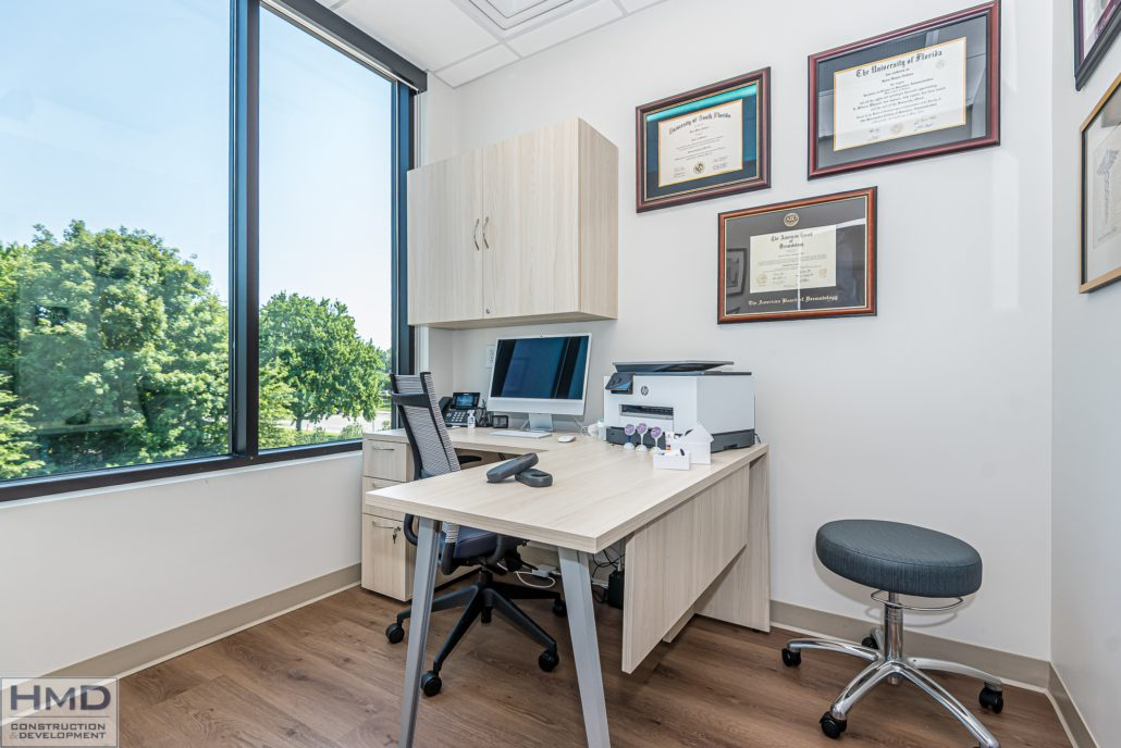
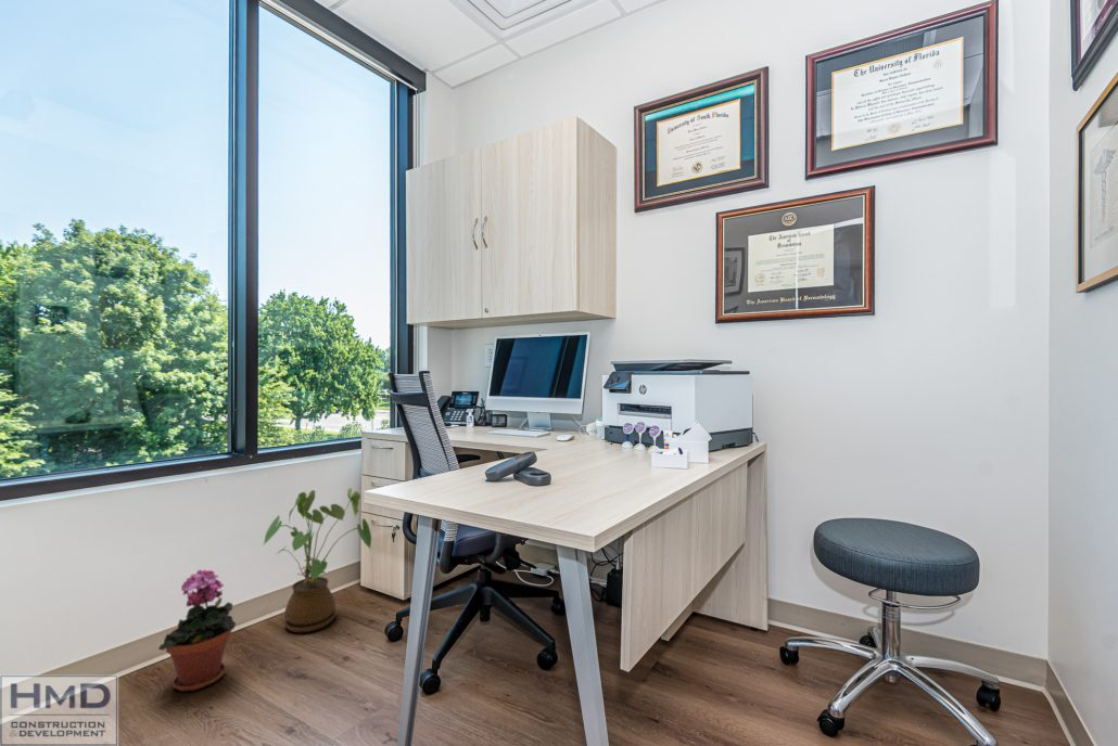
+ potted plant (202, 623)
+ house plant (322, 560)
